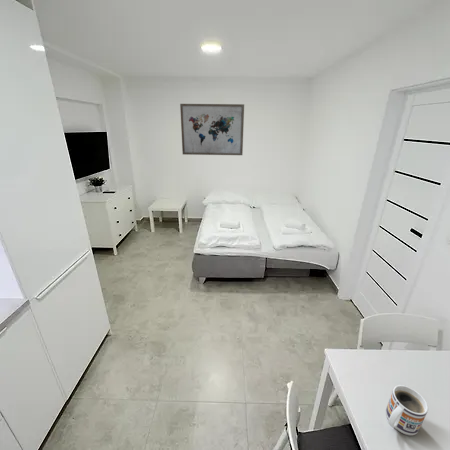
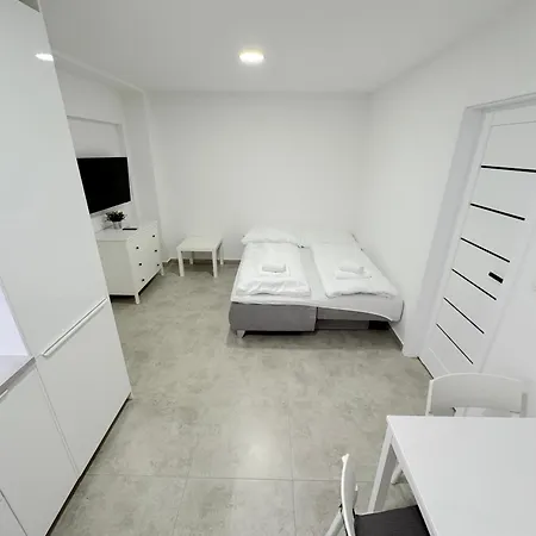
- wall art (212, 130)
- mug (402, 410)
